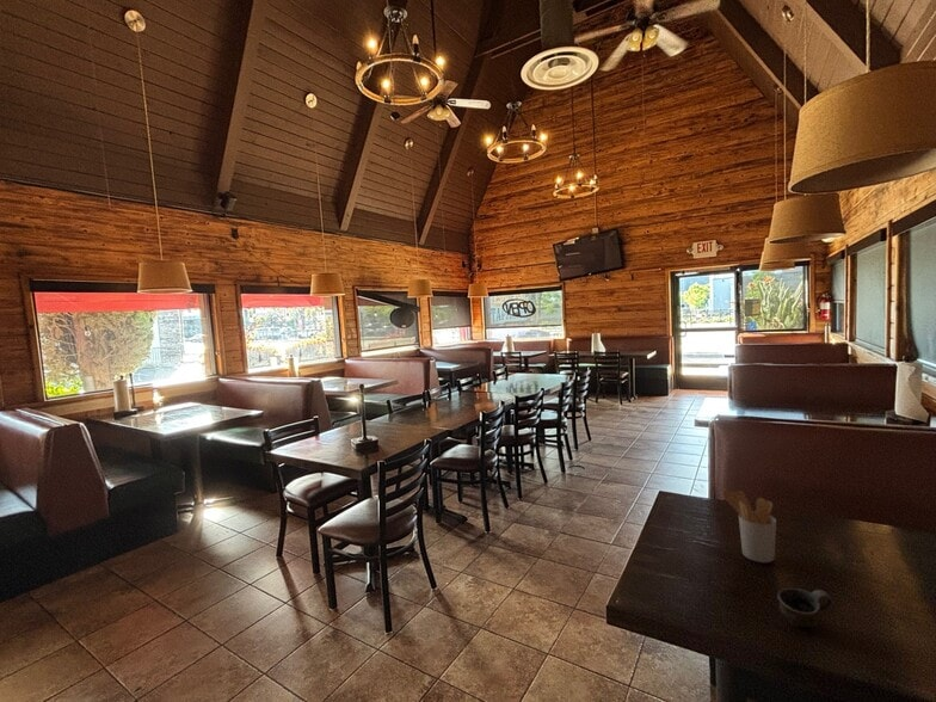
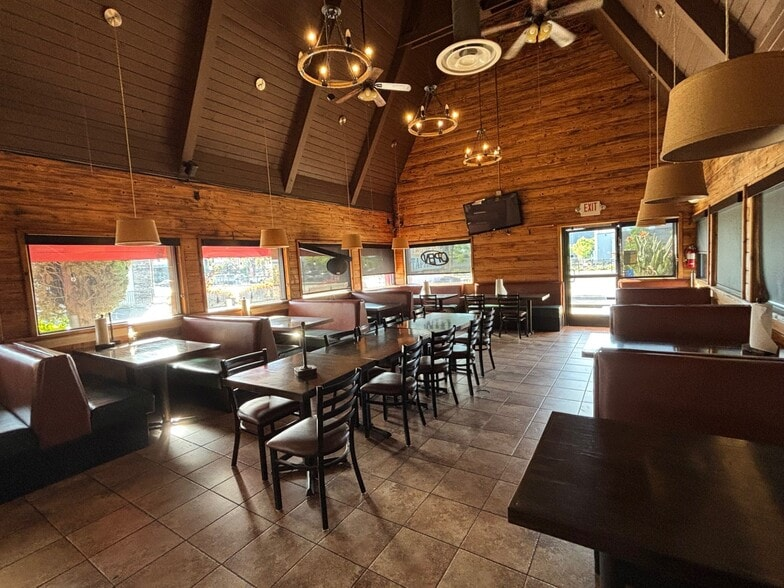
- cup (802, 606)
- utensil holder (749, 523)
